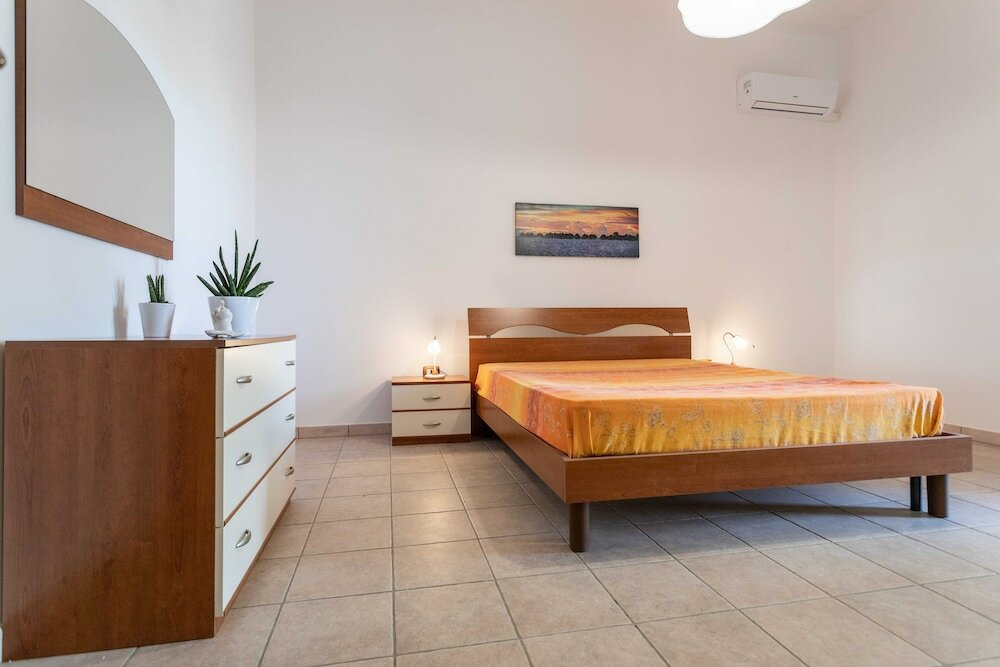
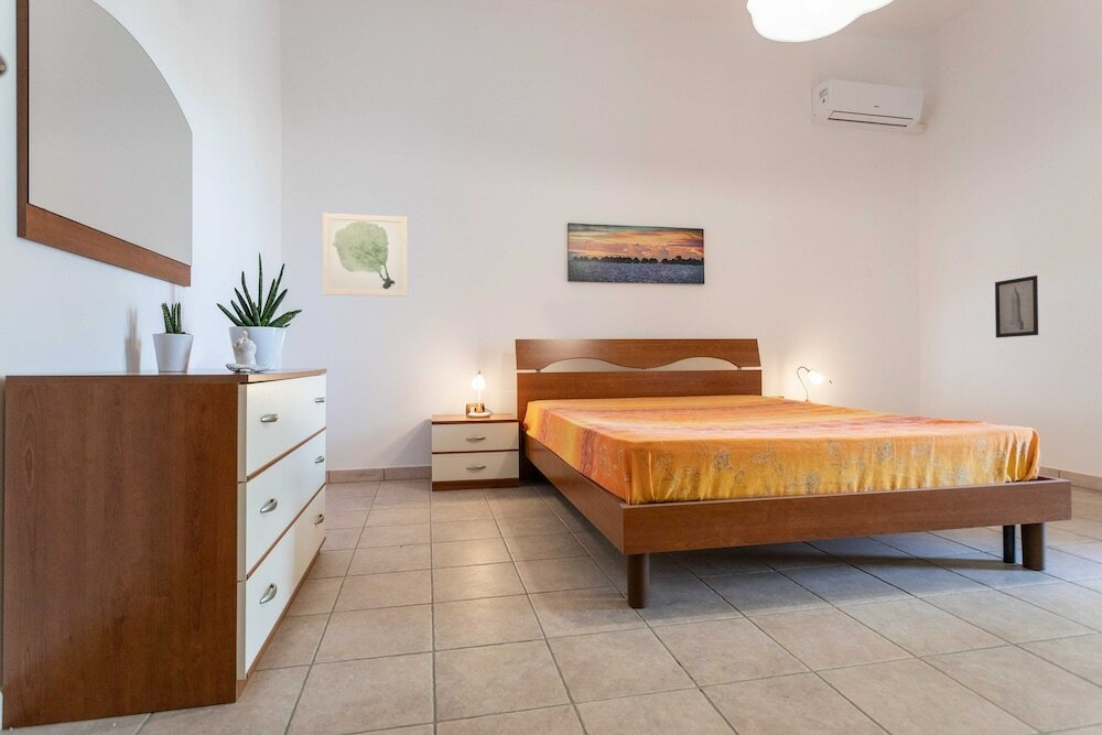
+ wall art (366, 255)
+ wall art (1015, 307)
